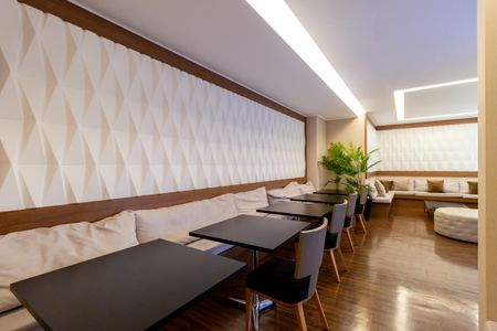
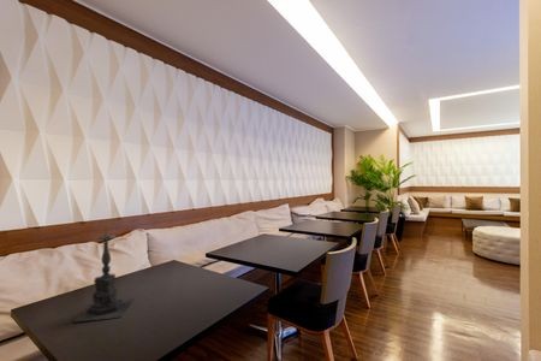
+ candle holder (106, 266)
